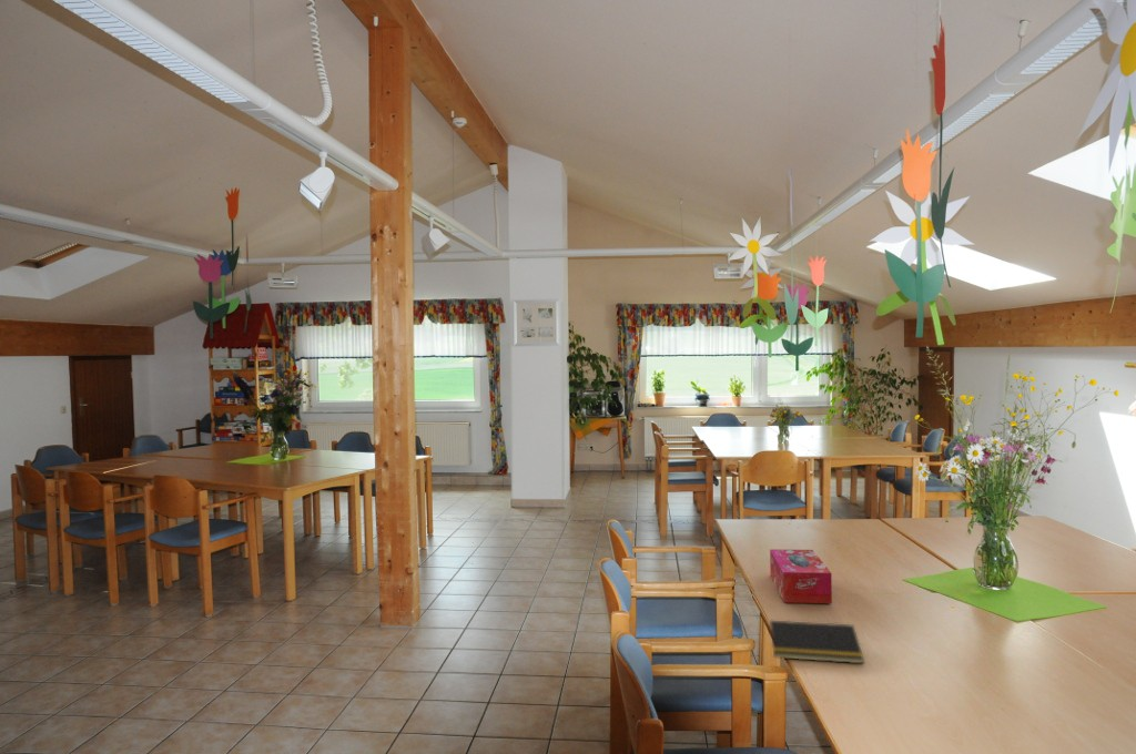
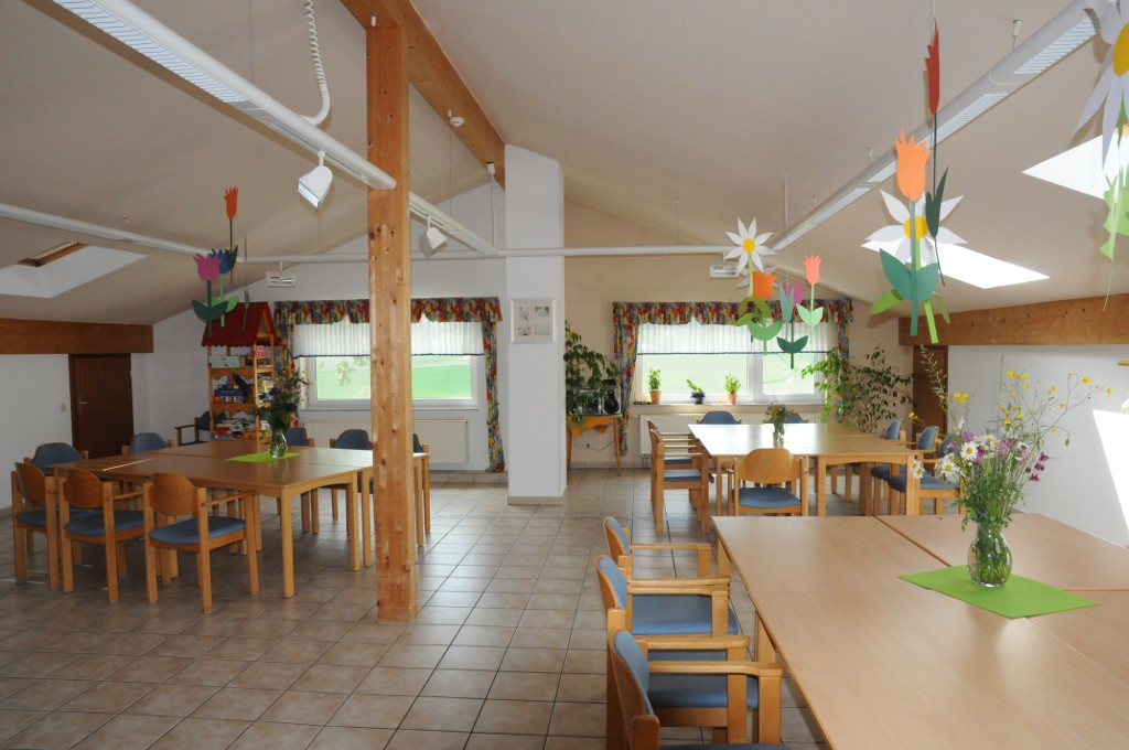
- tissue box (799, 574)
- notepad (814, 640)
